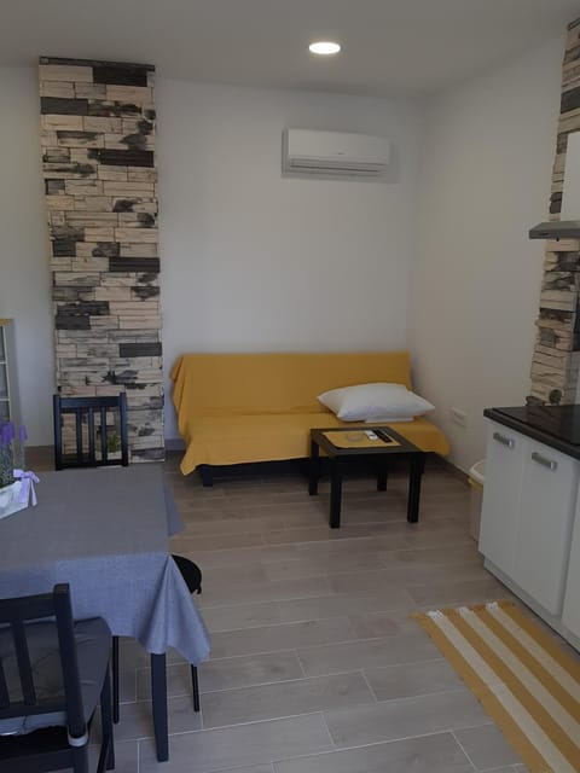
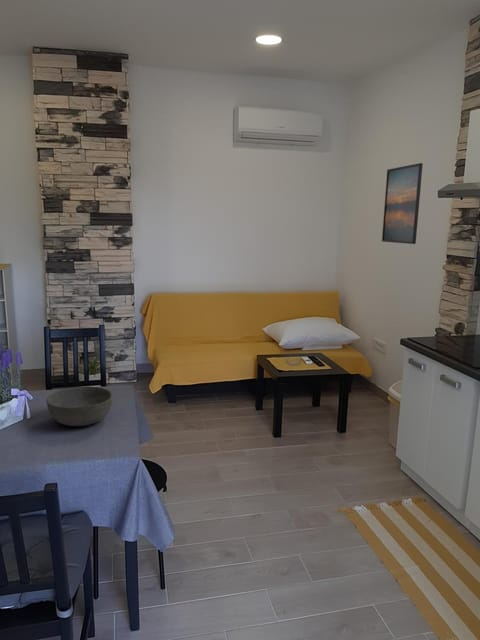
+ bowl (80, 408)
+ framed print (400, 205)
